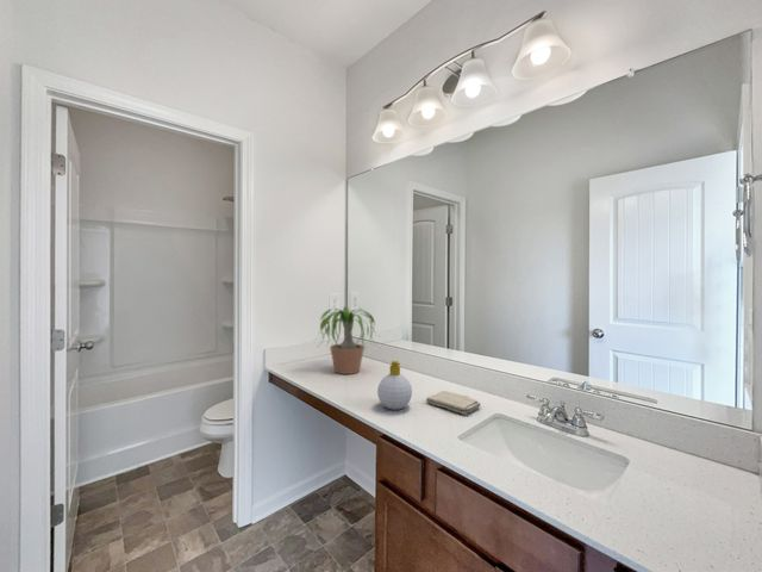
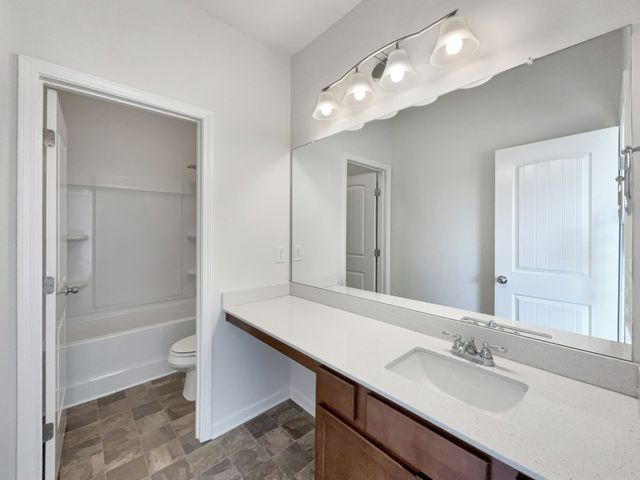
- soap bottle (394, 384)
- washcloth (452, 400)
- potted plant (338, 337)
